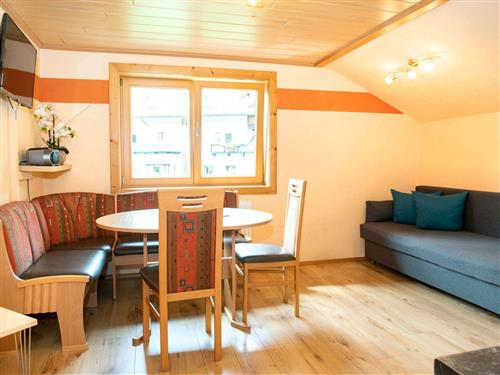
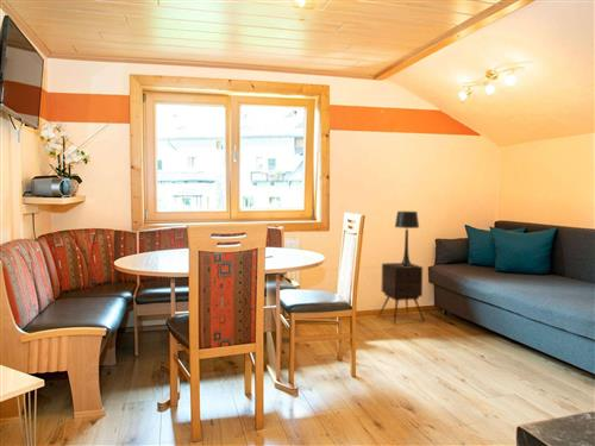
+ table lamp (406, 238)
+ side table (401, 291)
